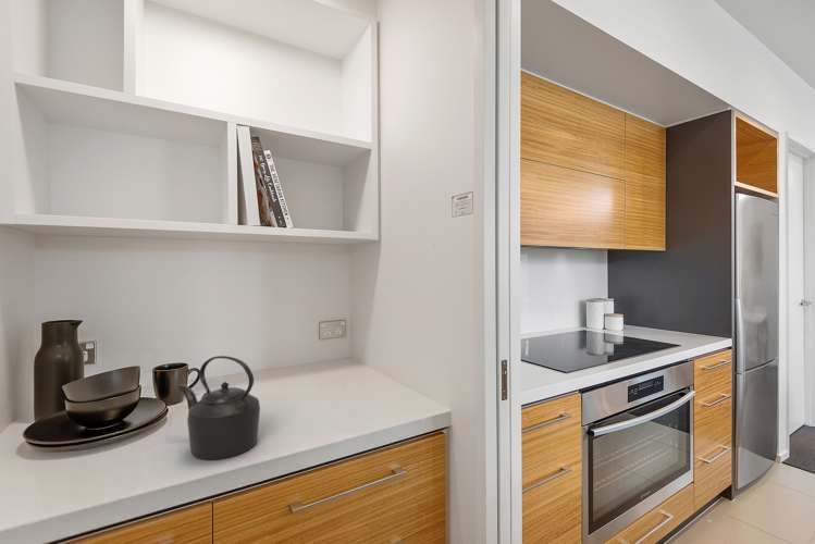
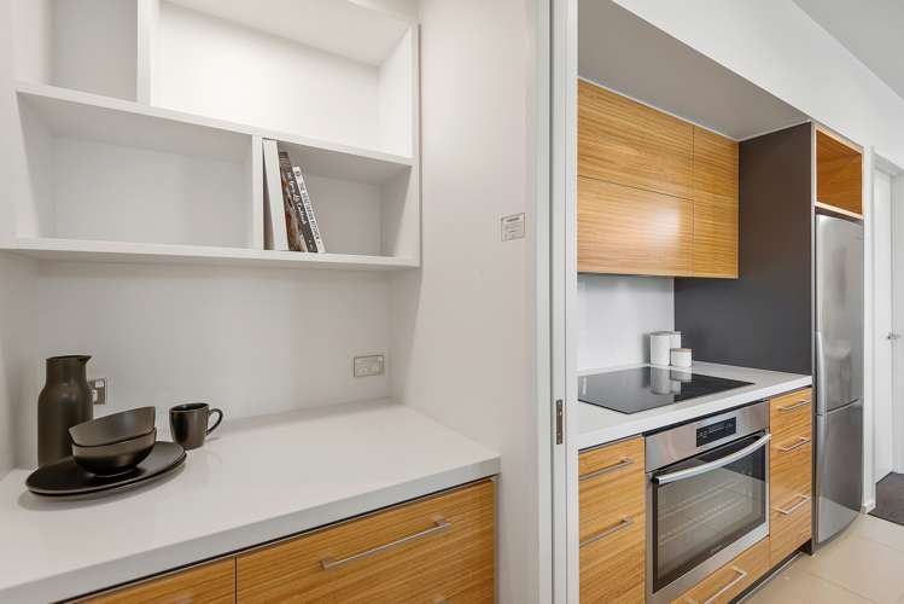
- kettle (213, 398)
